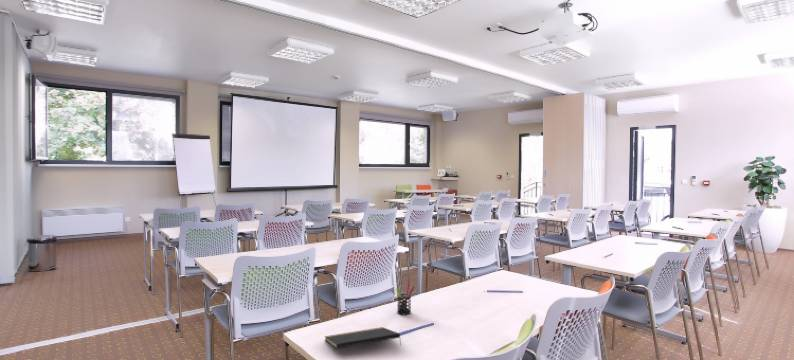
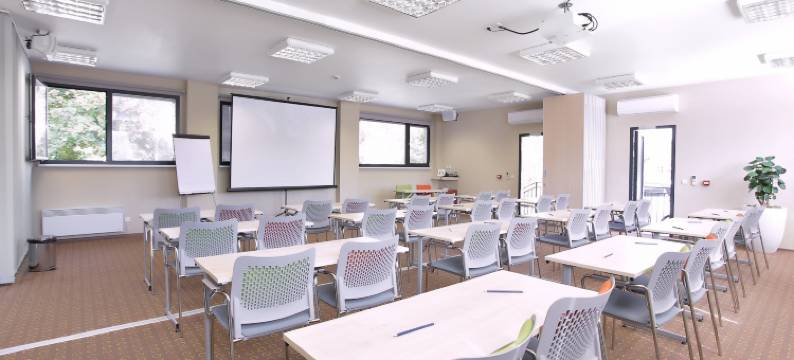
- notepad (361, 336)
- pen holder (403, 297)
